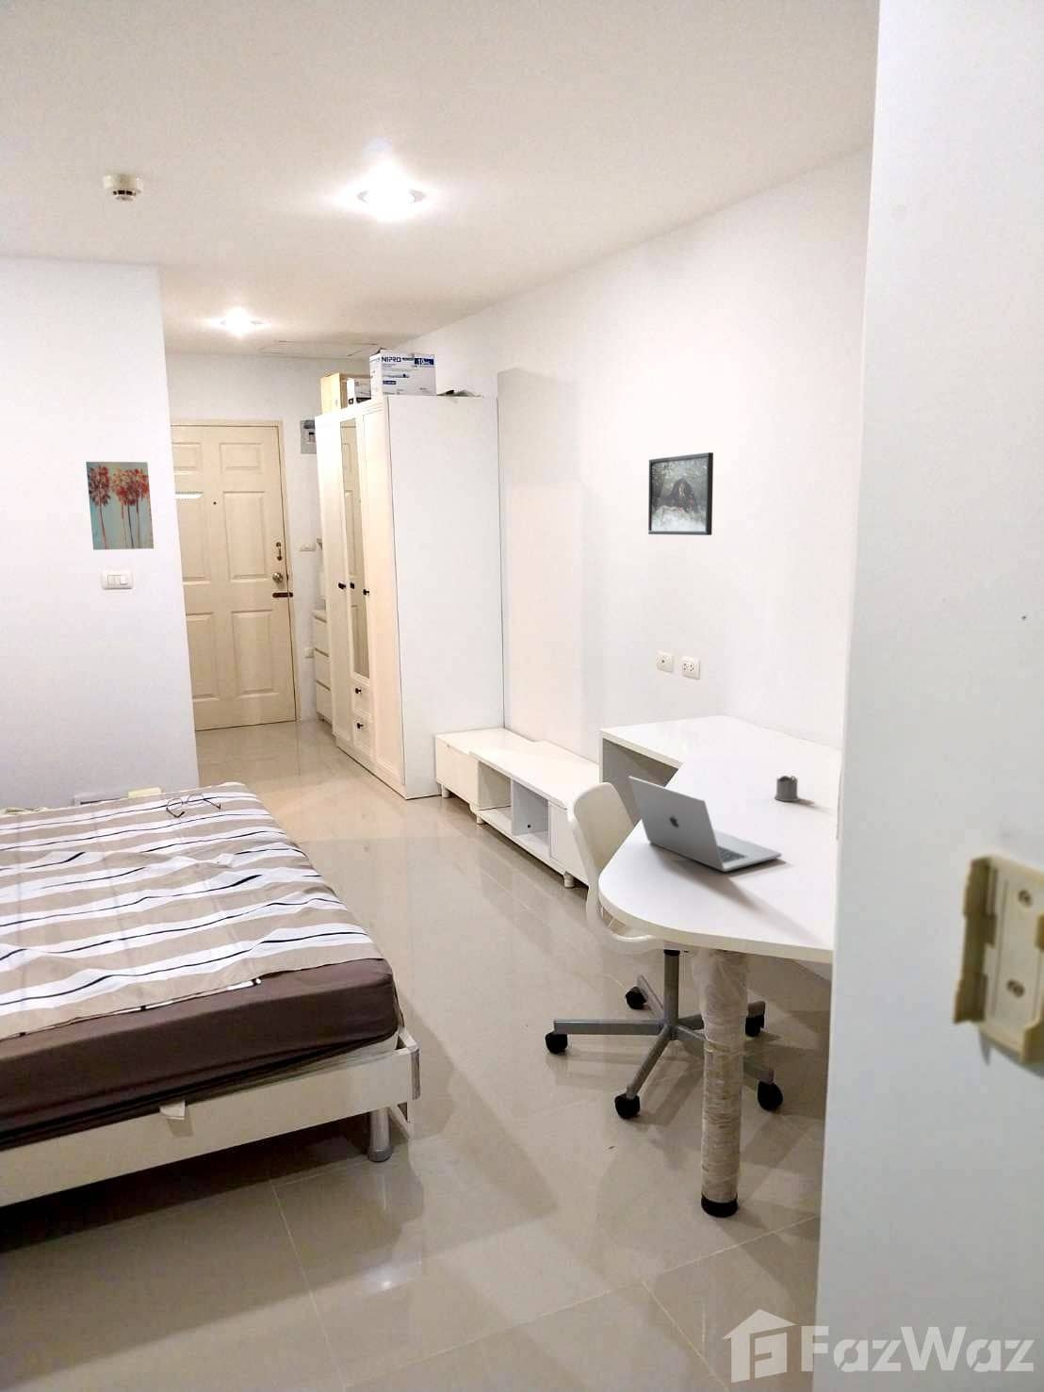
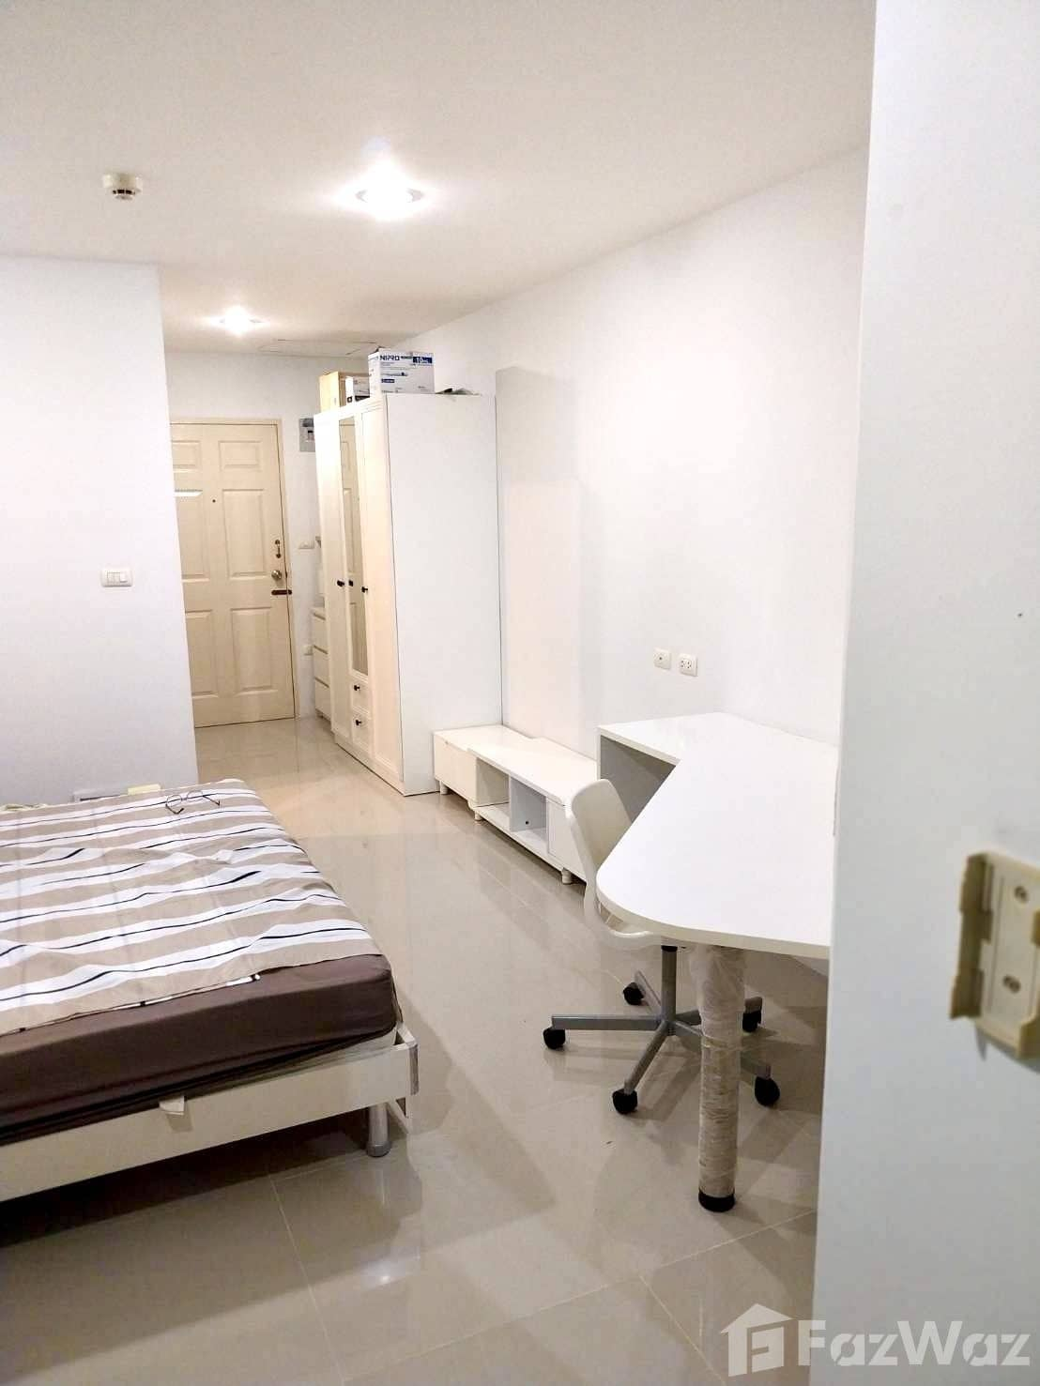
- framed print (679, 495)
- wall art (120, 506)
- laptop (704, 816)
- tea glass holder (787, 782)
